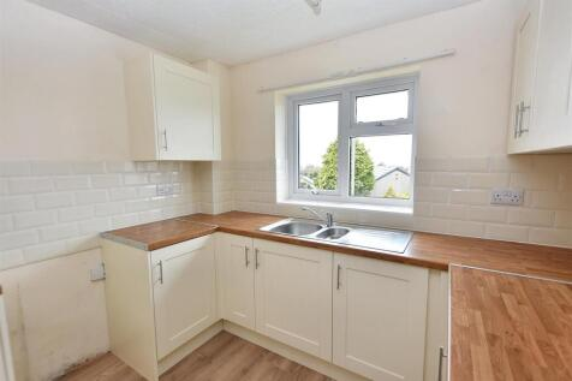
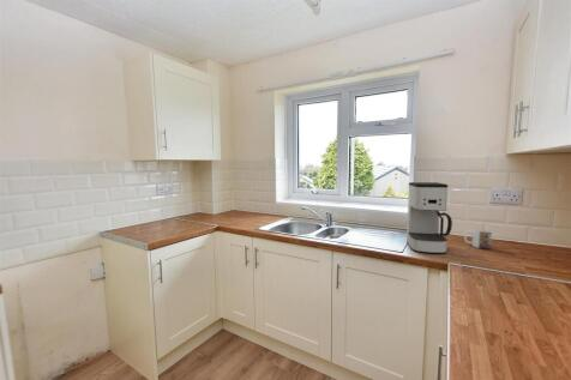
+ coffee maker (429, 216)
+ mug (476, 237)
